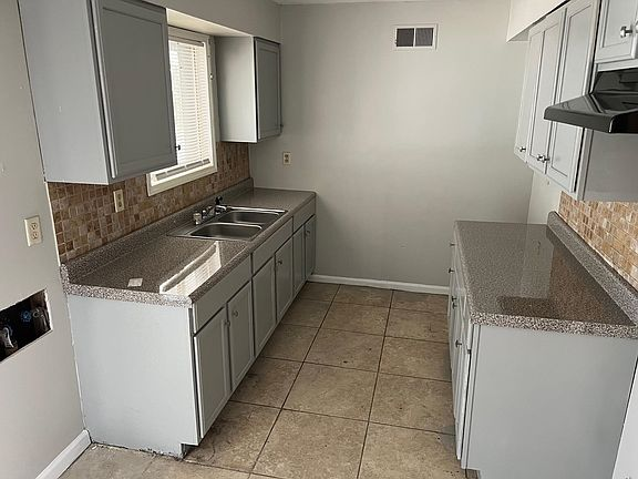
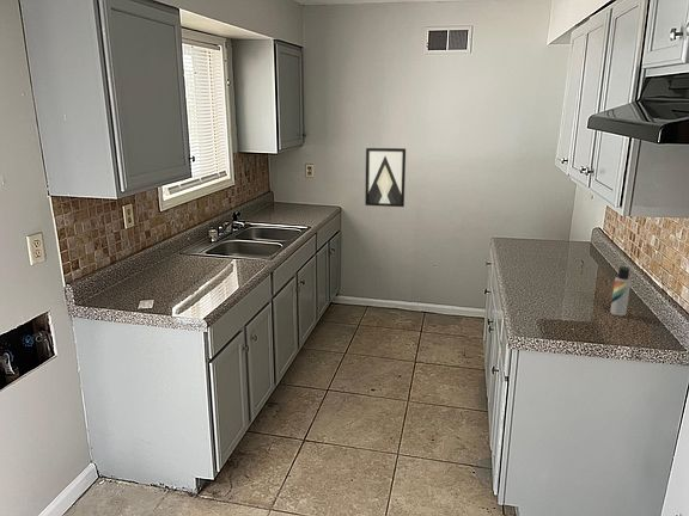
+ wall art (385, 177)
+ lotion bottle (621, 290)
